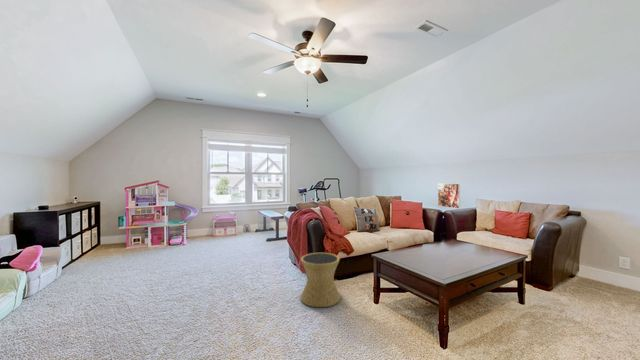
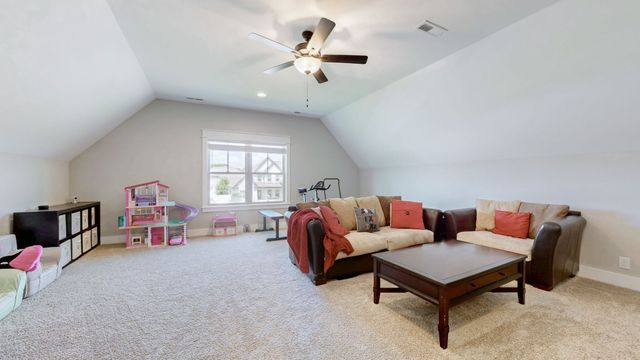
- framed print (448, 195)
- side table (320, 278)
